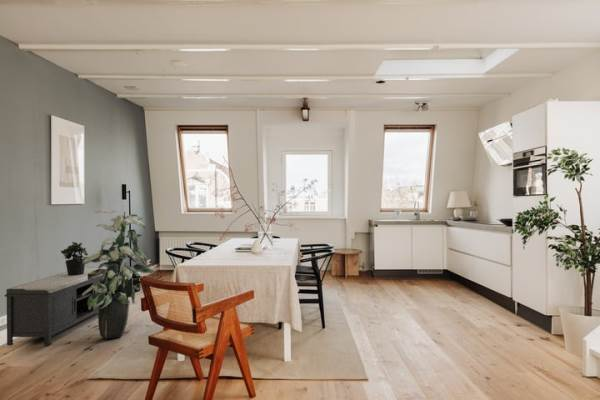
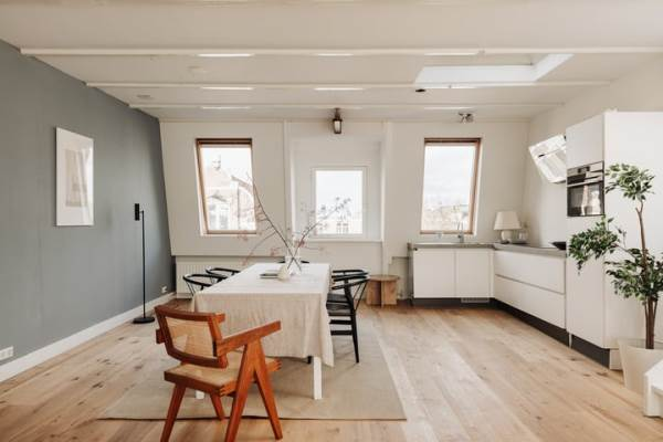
- potted plant (74, 257)
- indoor plant (114, 272)
- bench (67, 301)
